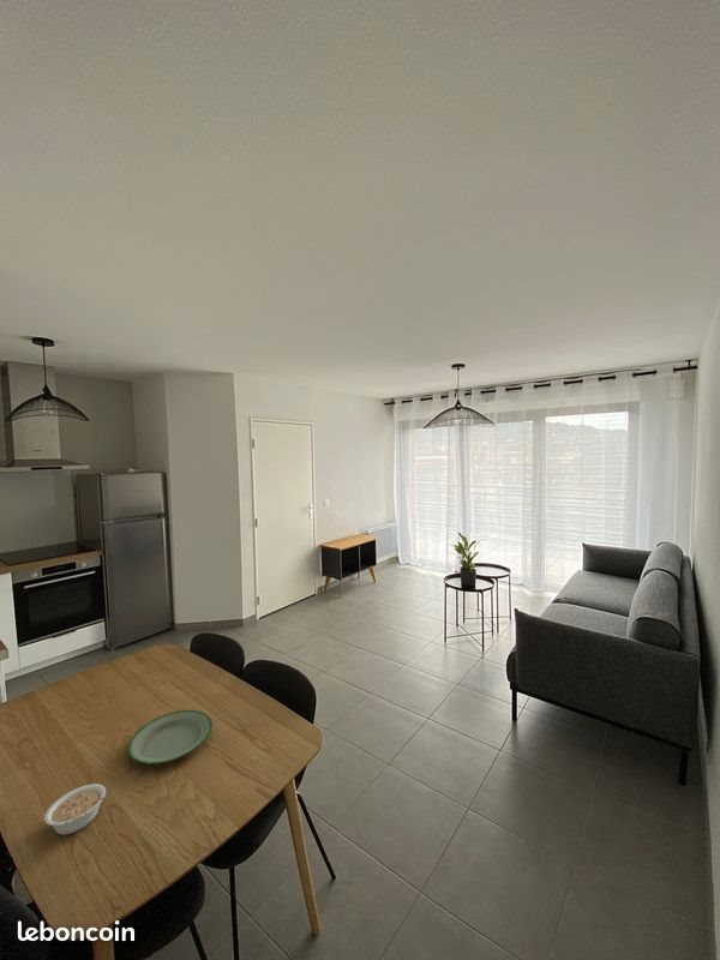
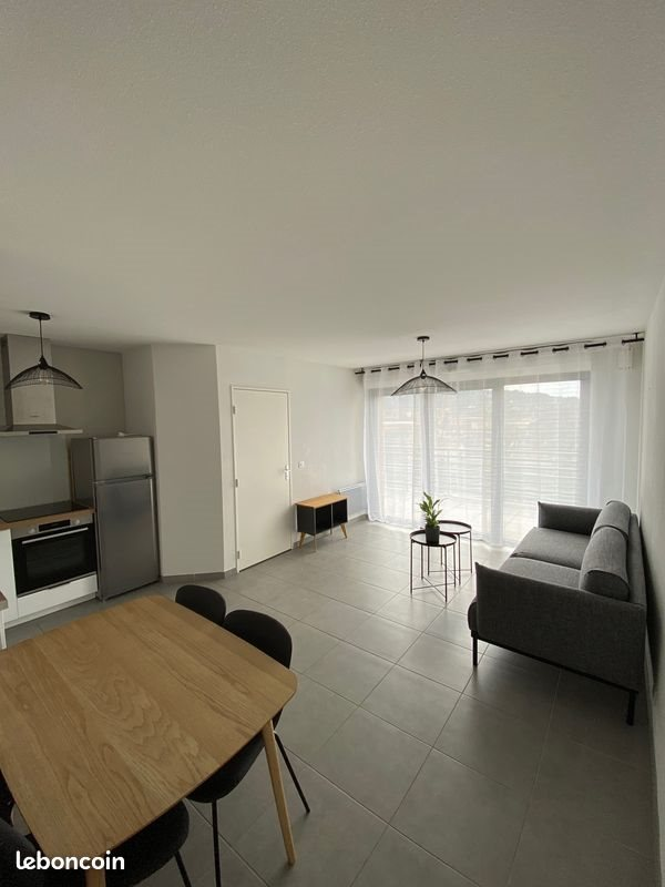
- legume (78, 808)
- plate (172, 738)
